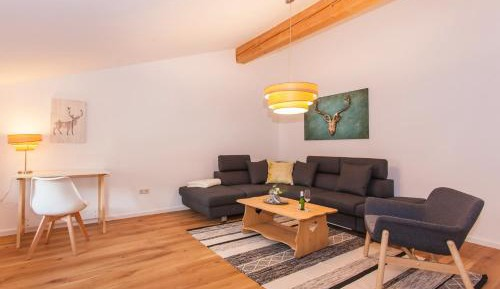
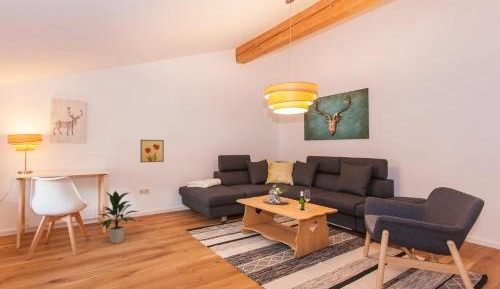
+ indoor plant (116, 215)
+ wall art (152, 150)
